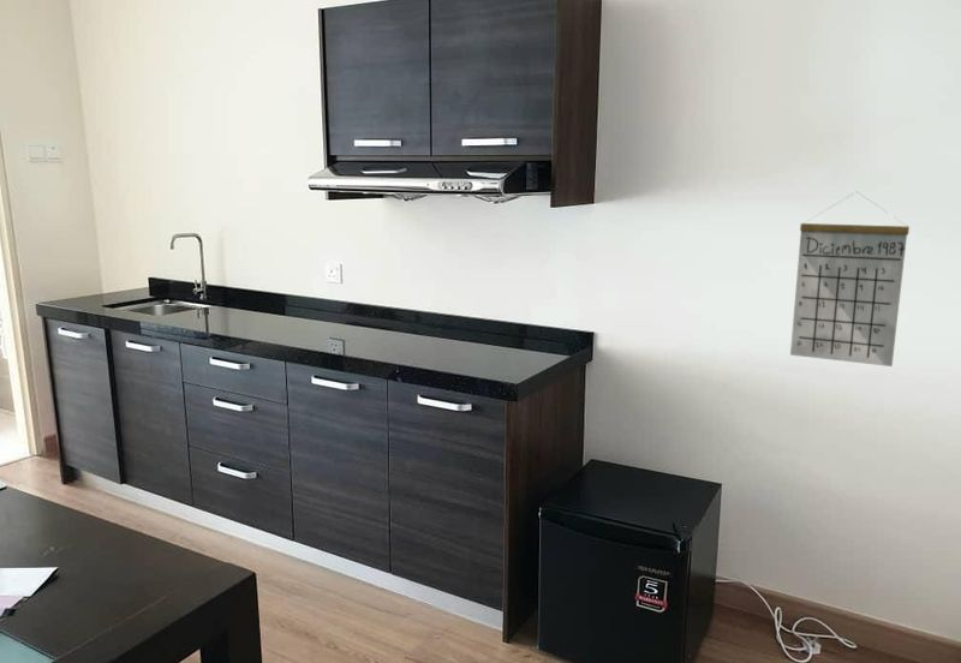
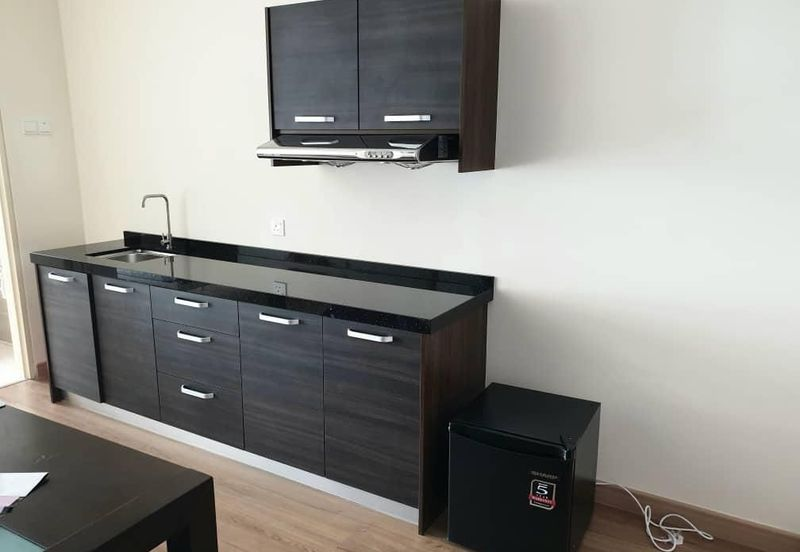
- calendar (848, 277)
